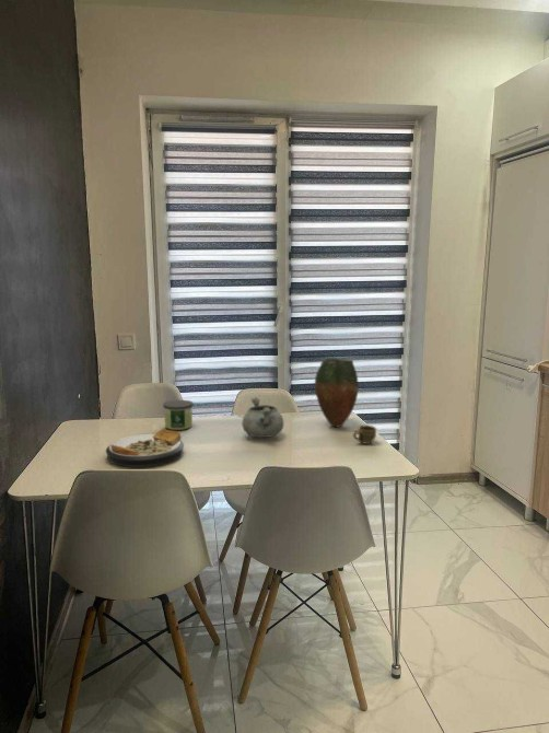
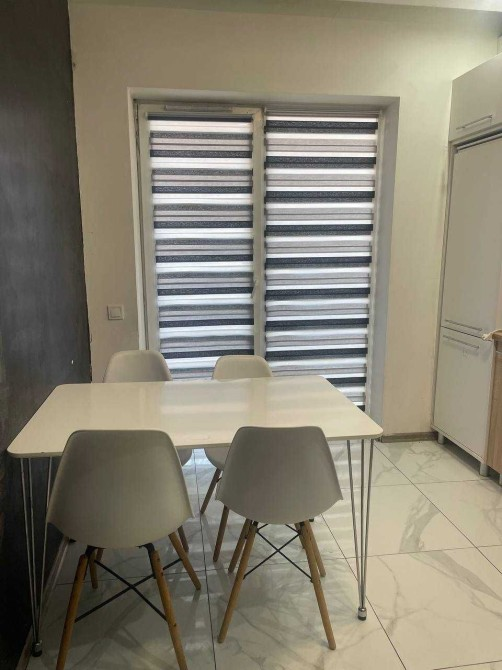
- candle (178, 415)
- vase (336, 392)
- decorative bowl (262, 418)
- plate (145, 445)
- cup (363, 434)
